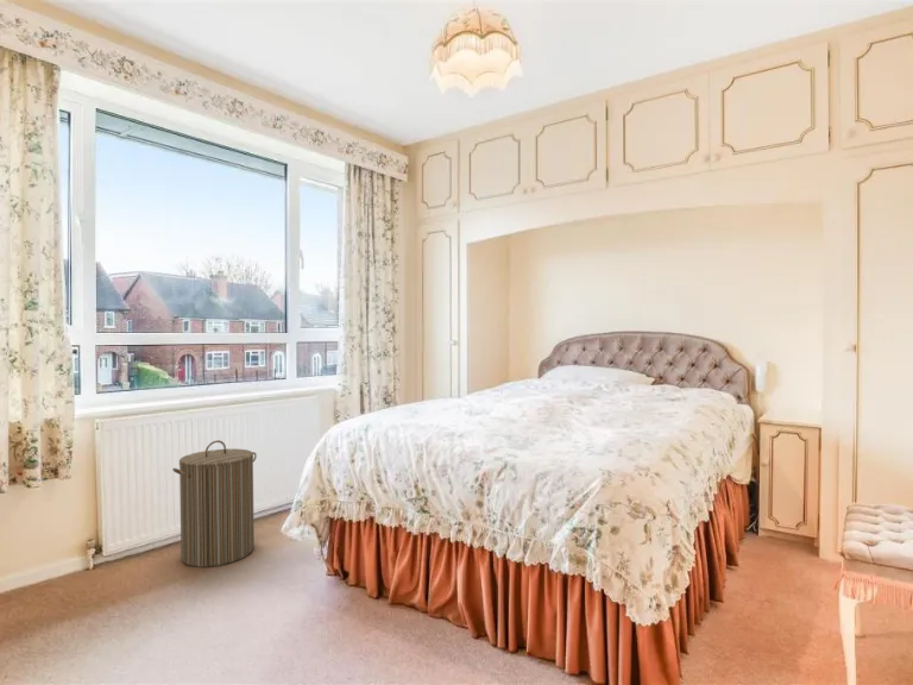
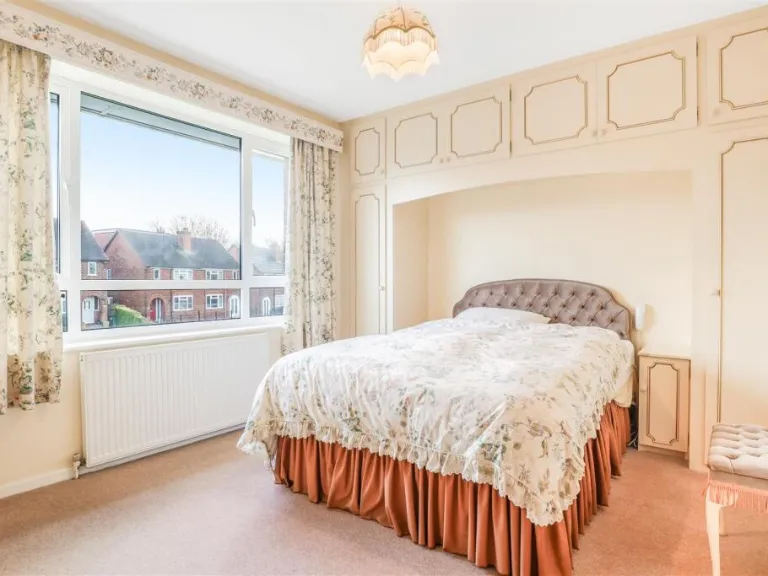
- laundry hamper (218, 496)
